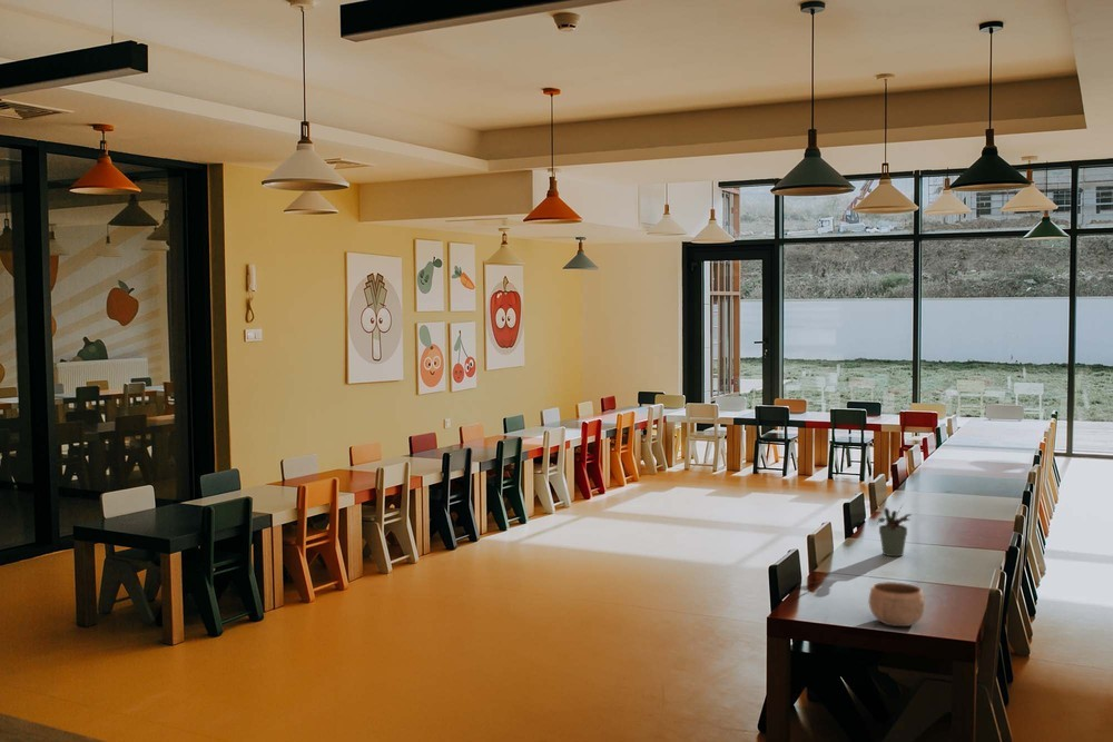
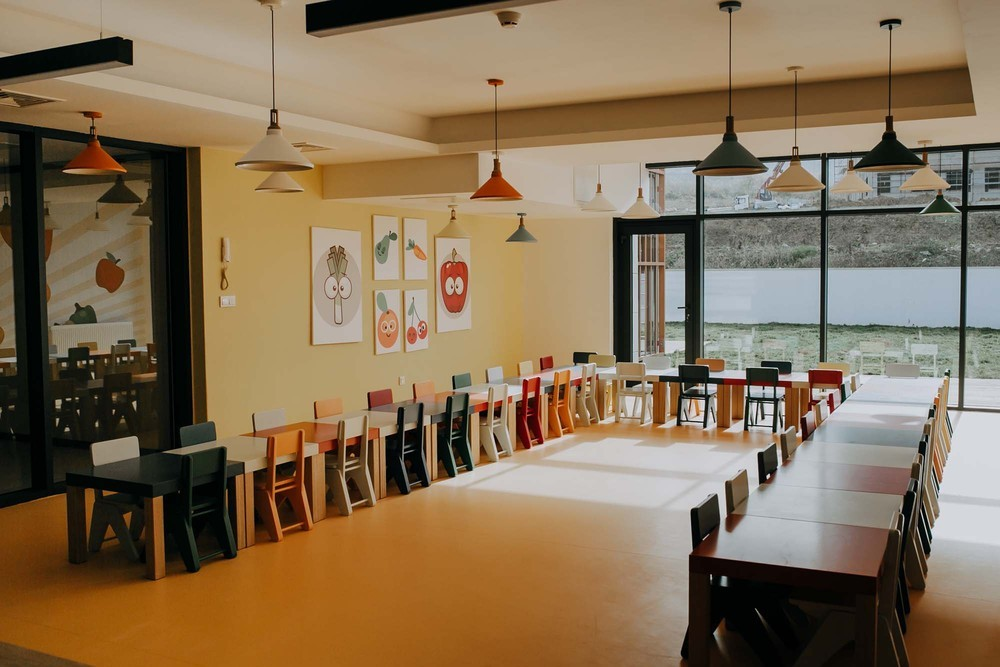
- potted plant (896, 528)
- bowl (896, 604)
